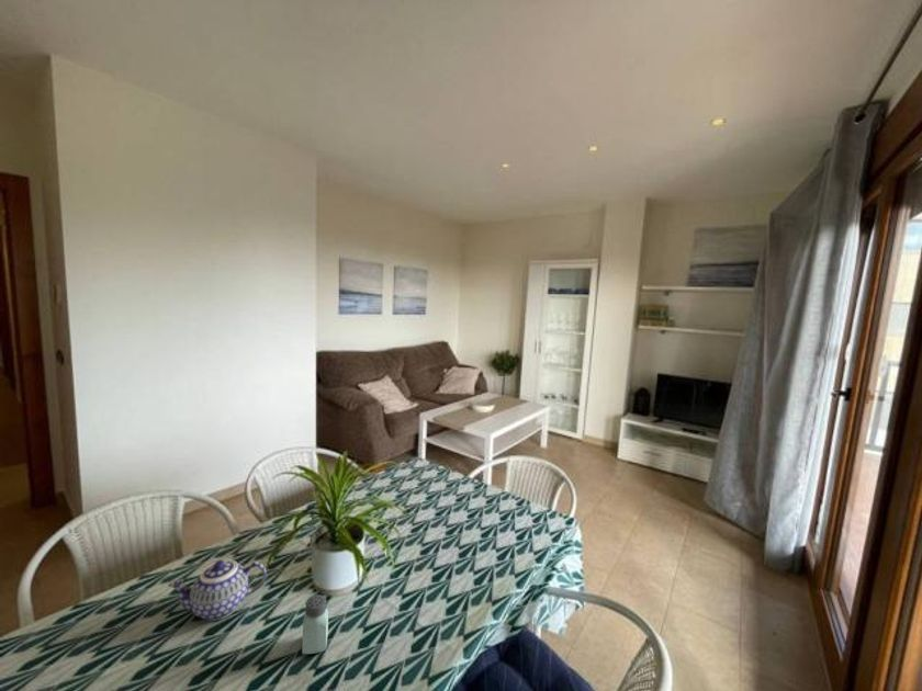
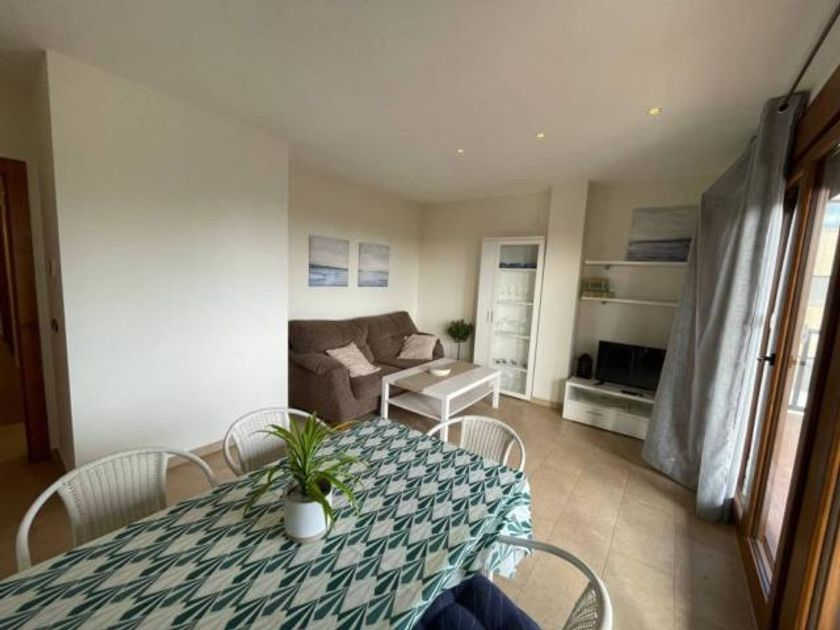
- teapot (220, 585)
- saltshaker (315, 622)
